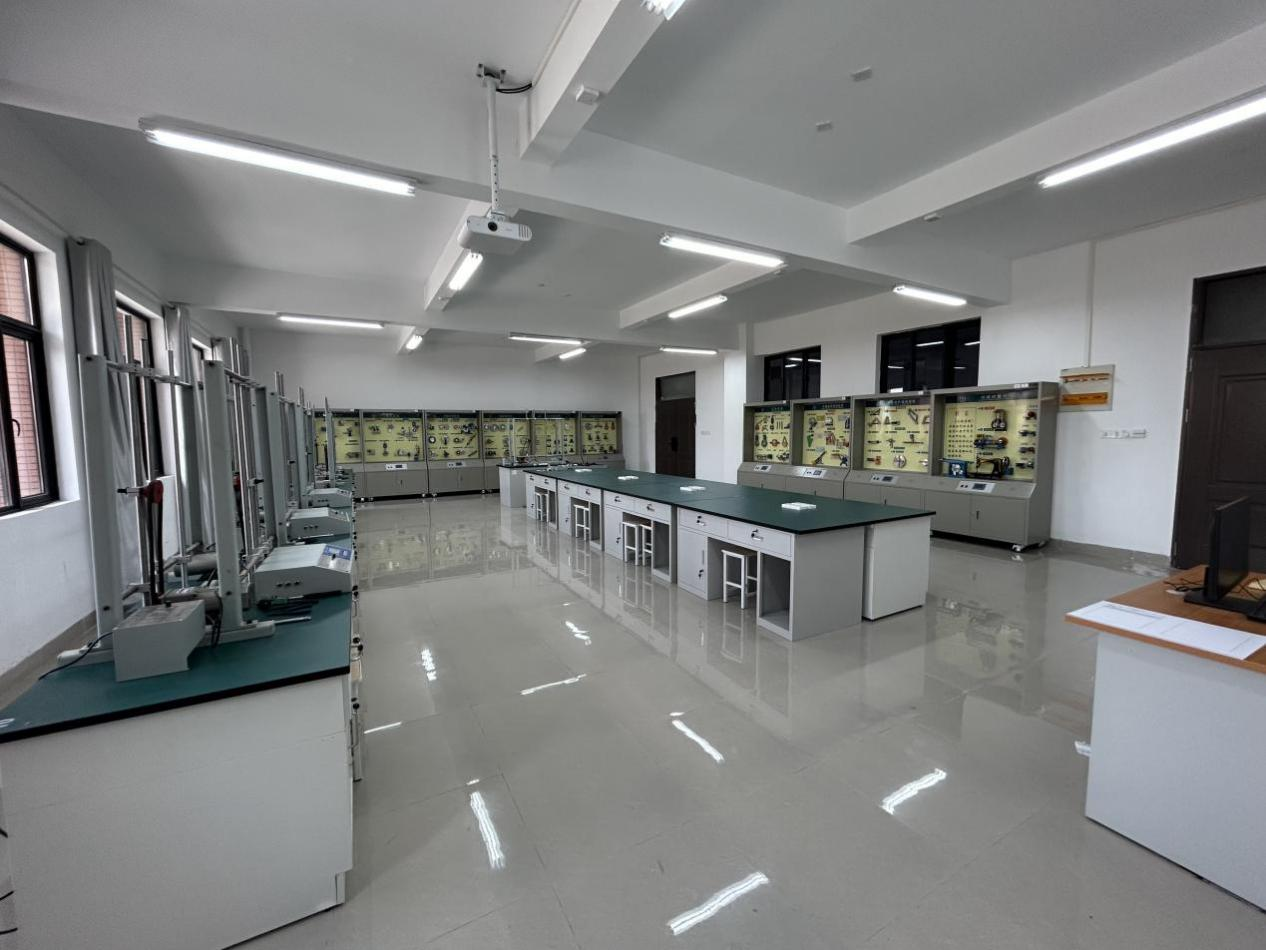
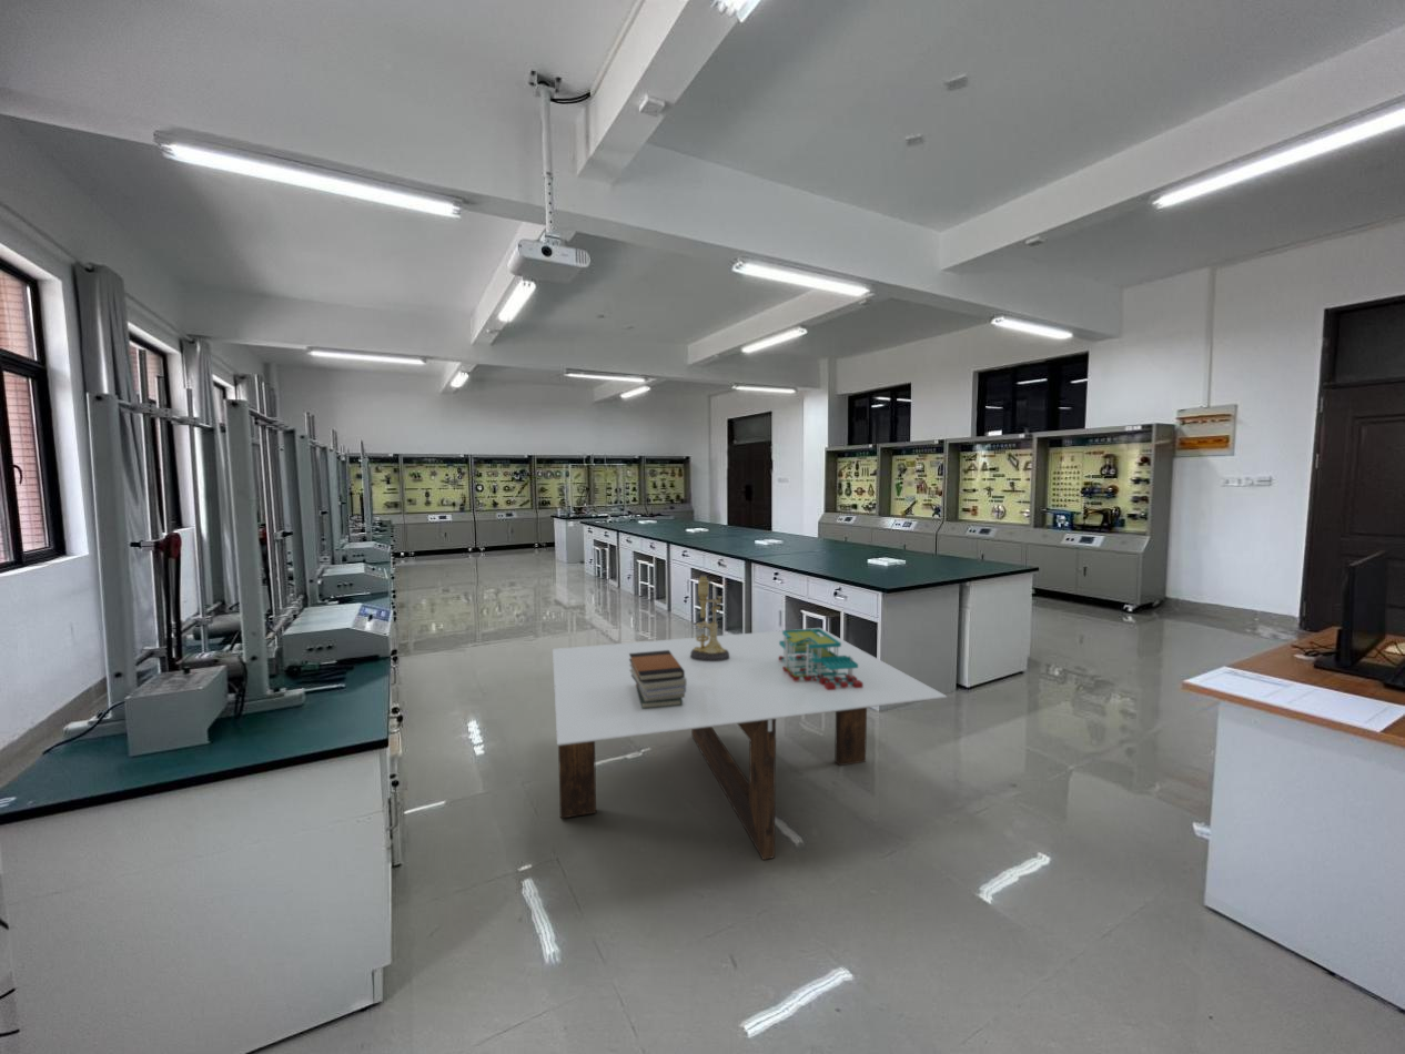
+ machine part (818, 655)
+ dining table (722, 724)
+ book stack (656, 678)
+ microscope (712, 616)
